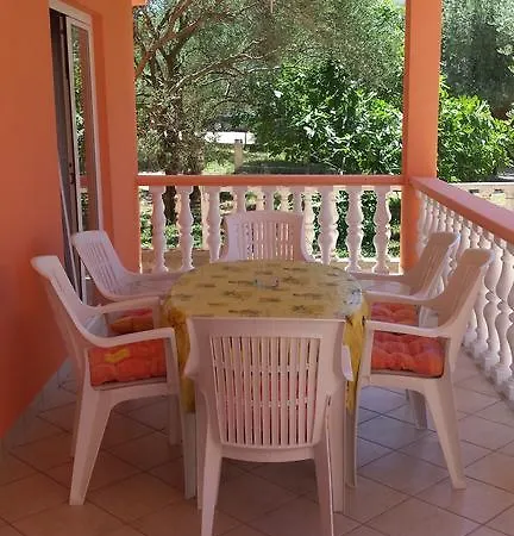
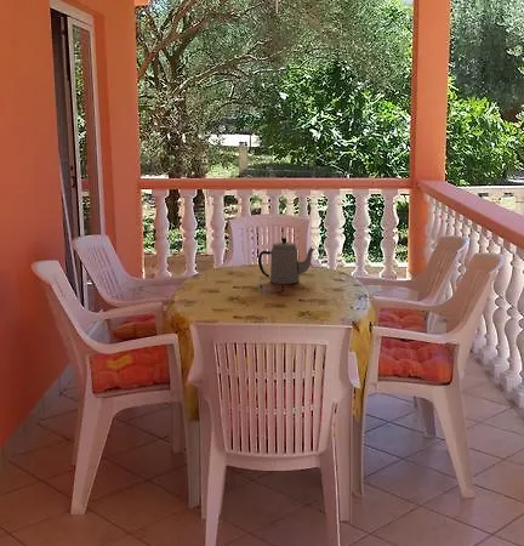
+ teapot (286, 258)
